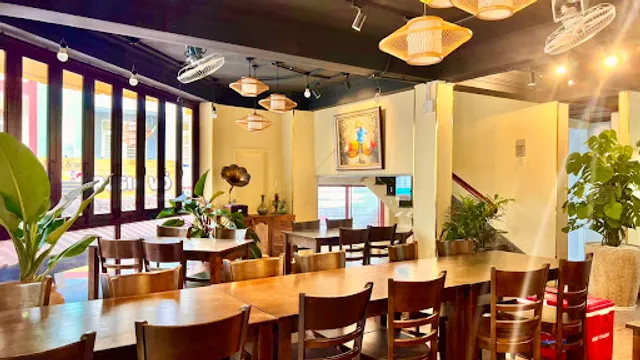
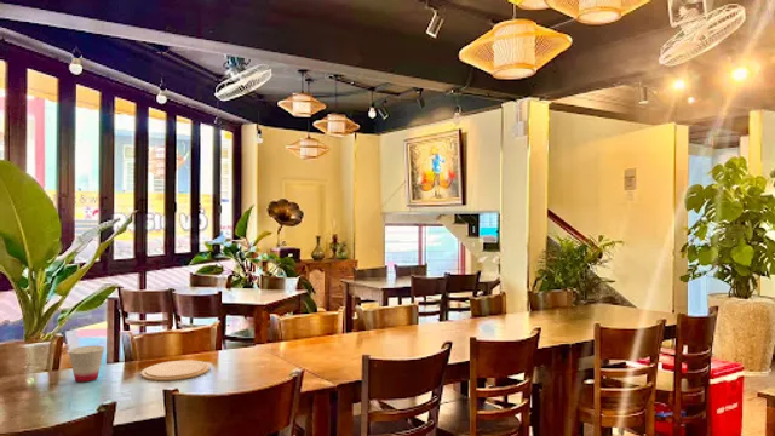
+ cup (86, 365)
+ plate (176, 369)
